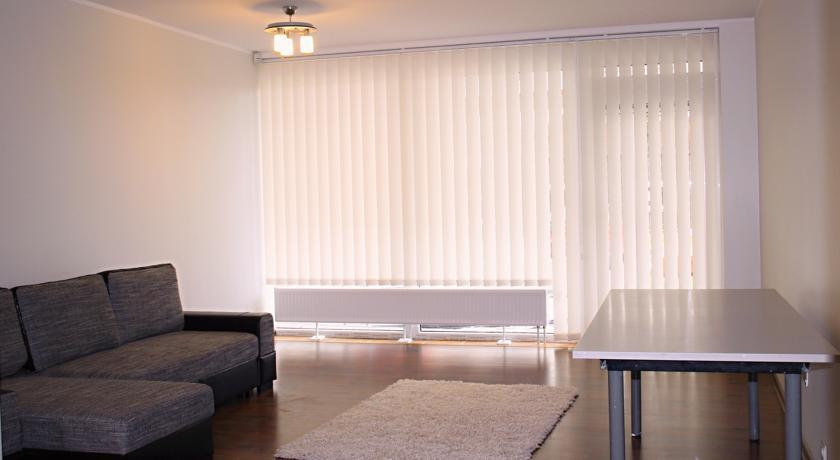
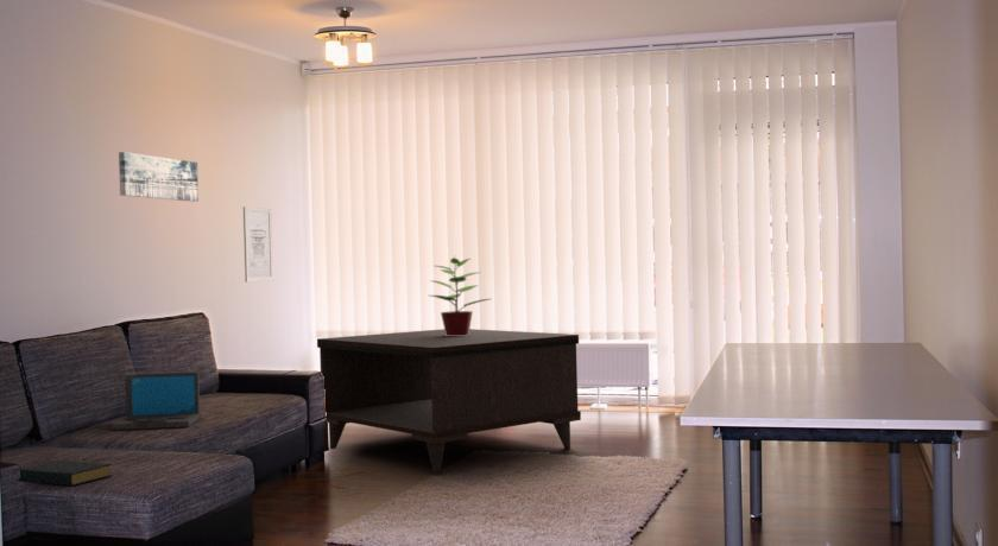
+ hardback book (64, 472)
+ potted plant (454, 294)
+ coffee table (447, 392)
+ laptop (156, 399)
+ wall art (160, 178)
+ wall art (258, 245)
